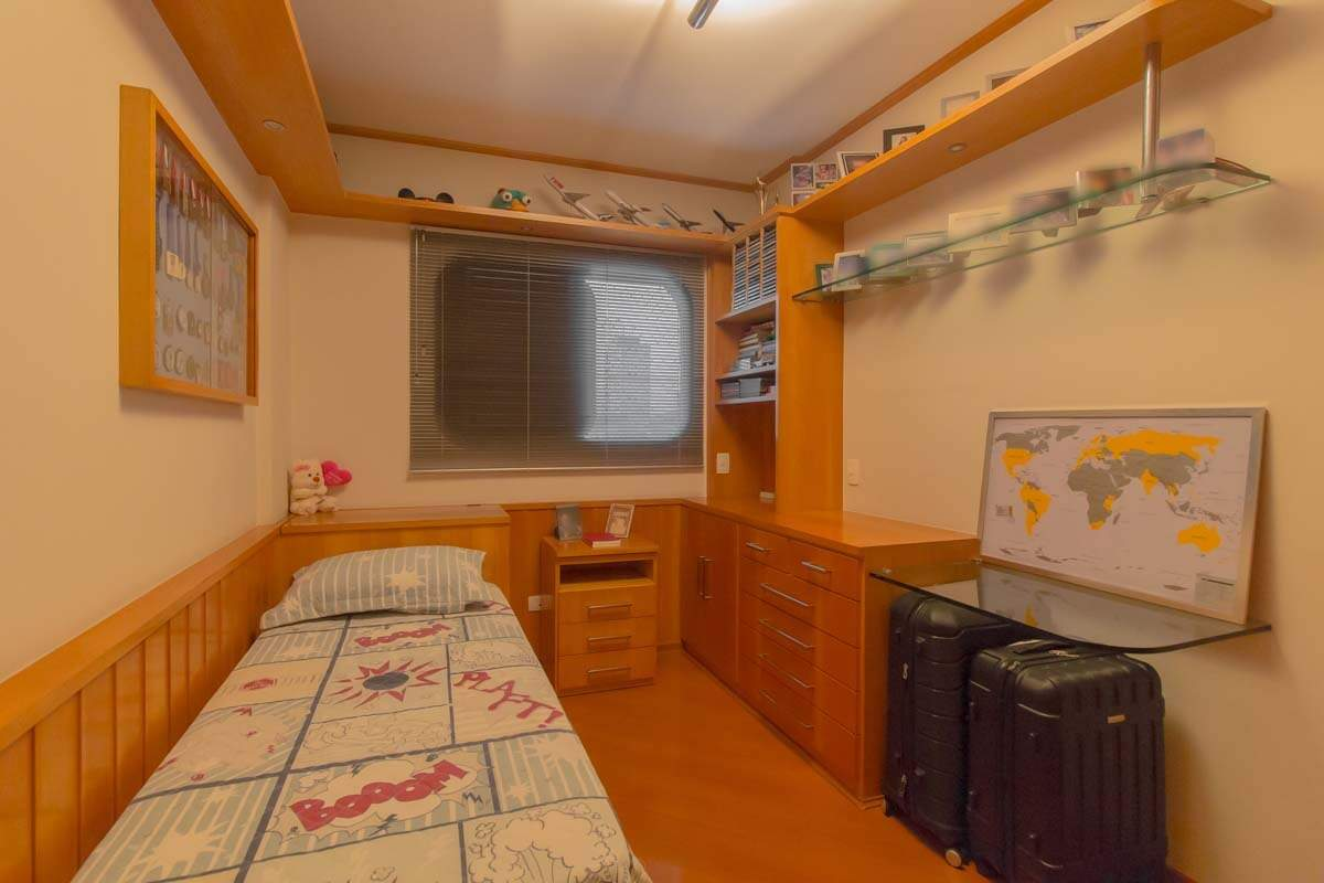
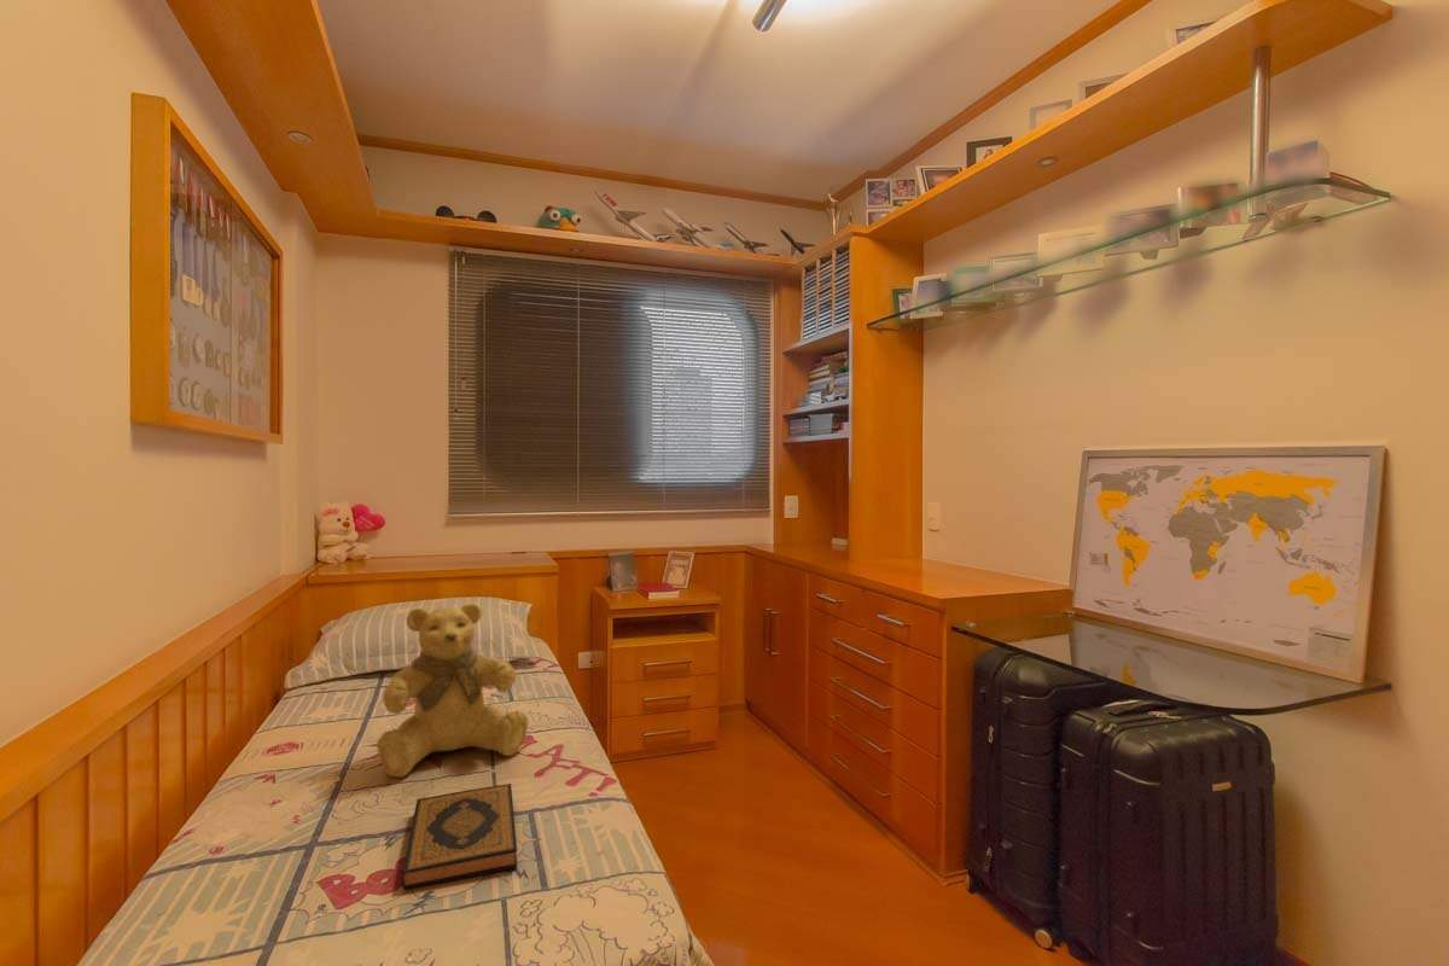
+ hardback book (462, 830)
+ teddy bear (454, 680)
